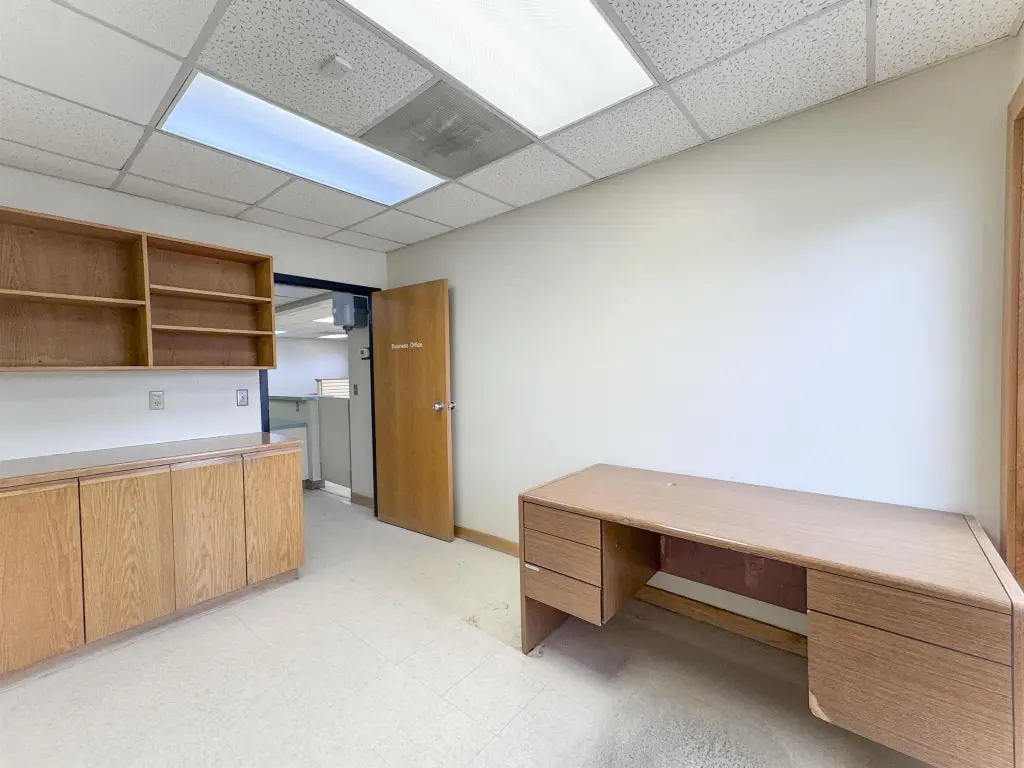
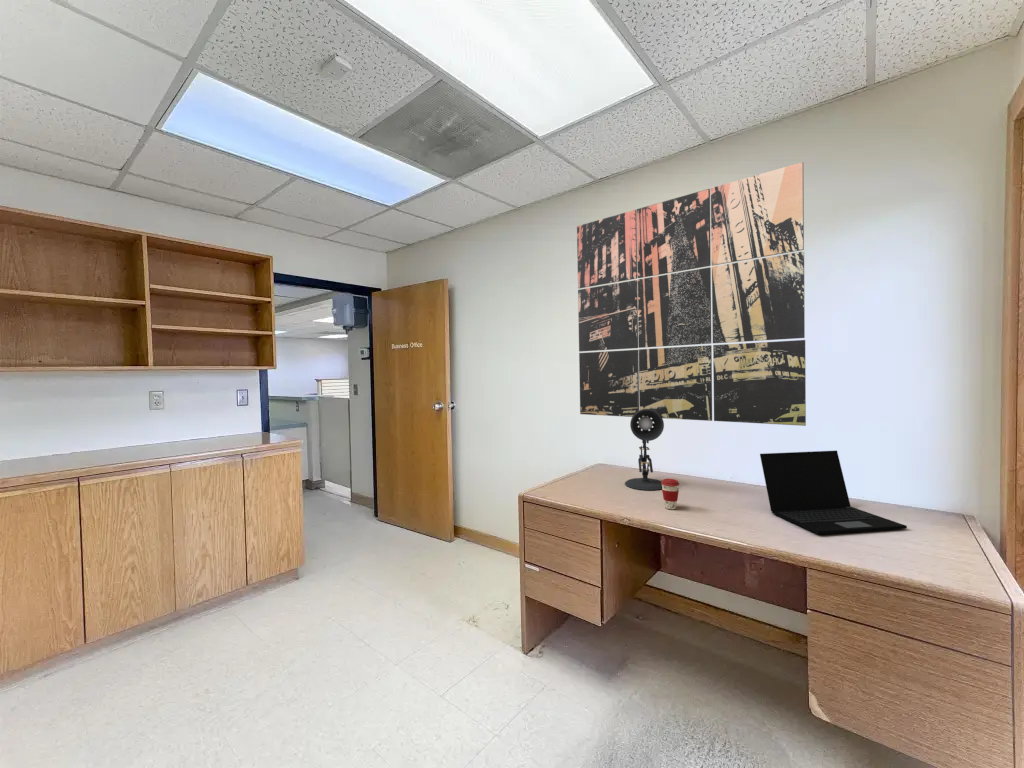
+ wall art (673, 309)
+ coffee cup (670, 494)
+ desk lamp (644, 446)
+ laptop (827, 488)
